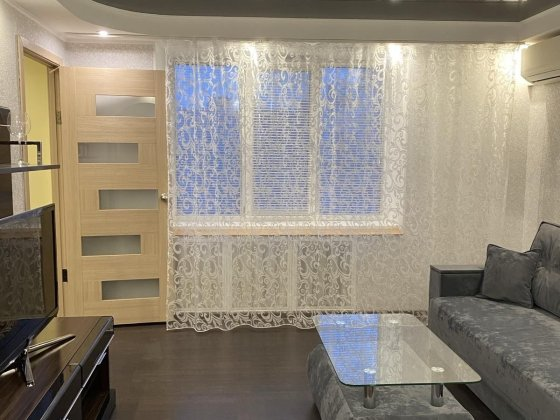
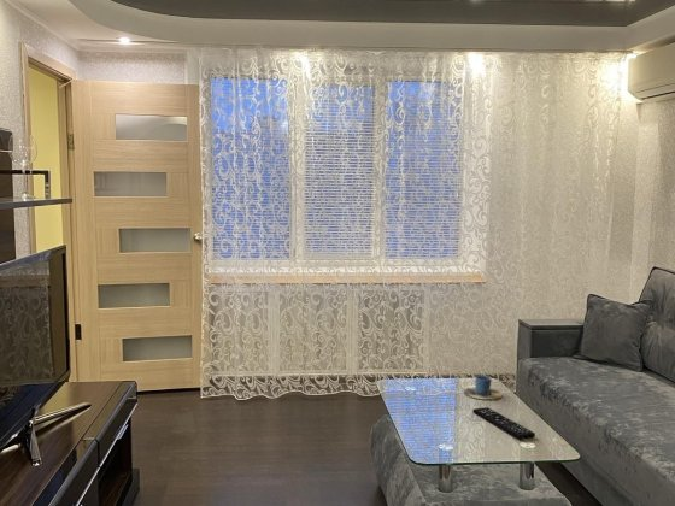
+ cup (482, 386)
+ remote control (501, 422)
